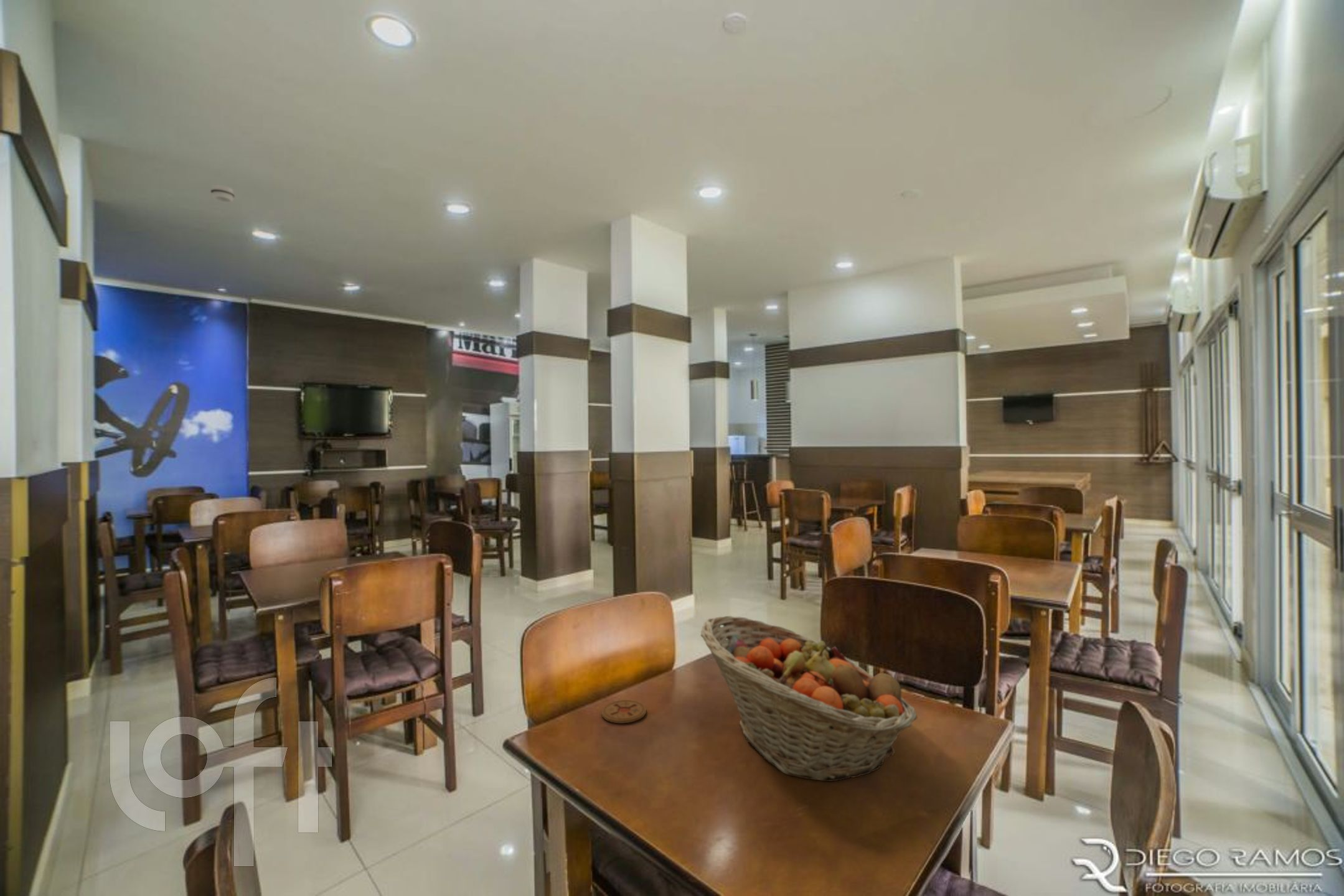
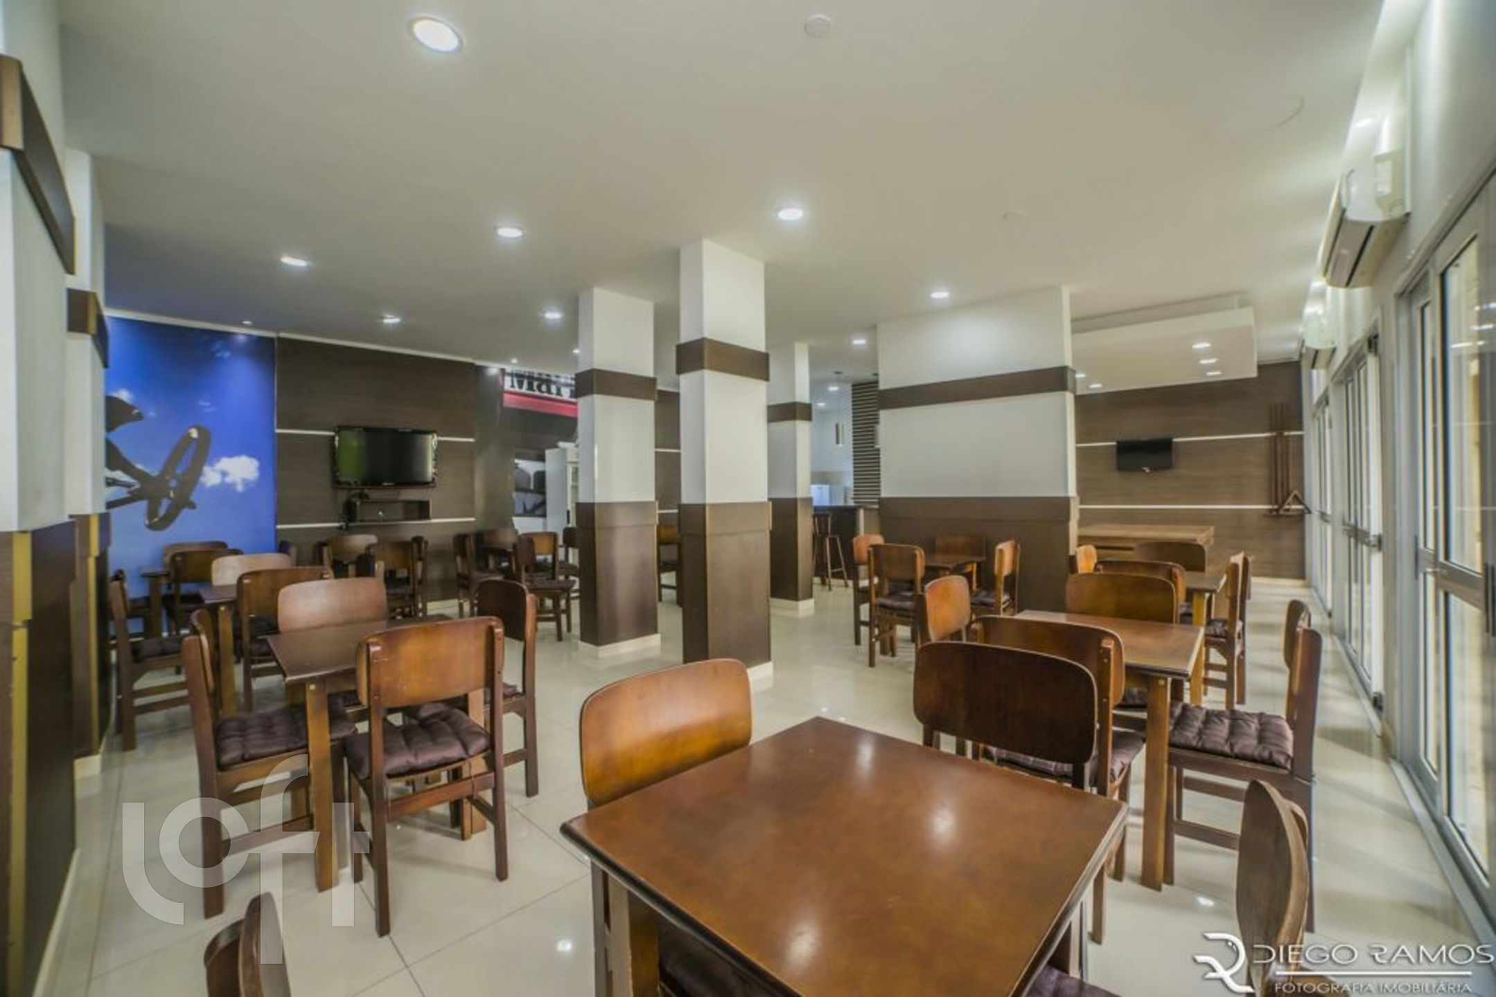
- fruit basket (800, 682)
- coaster (624, 711)
- smoke detector (222, 194)
